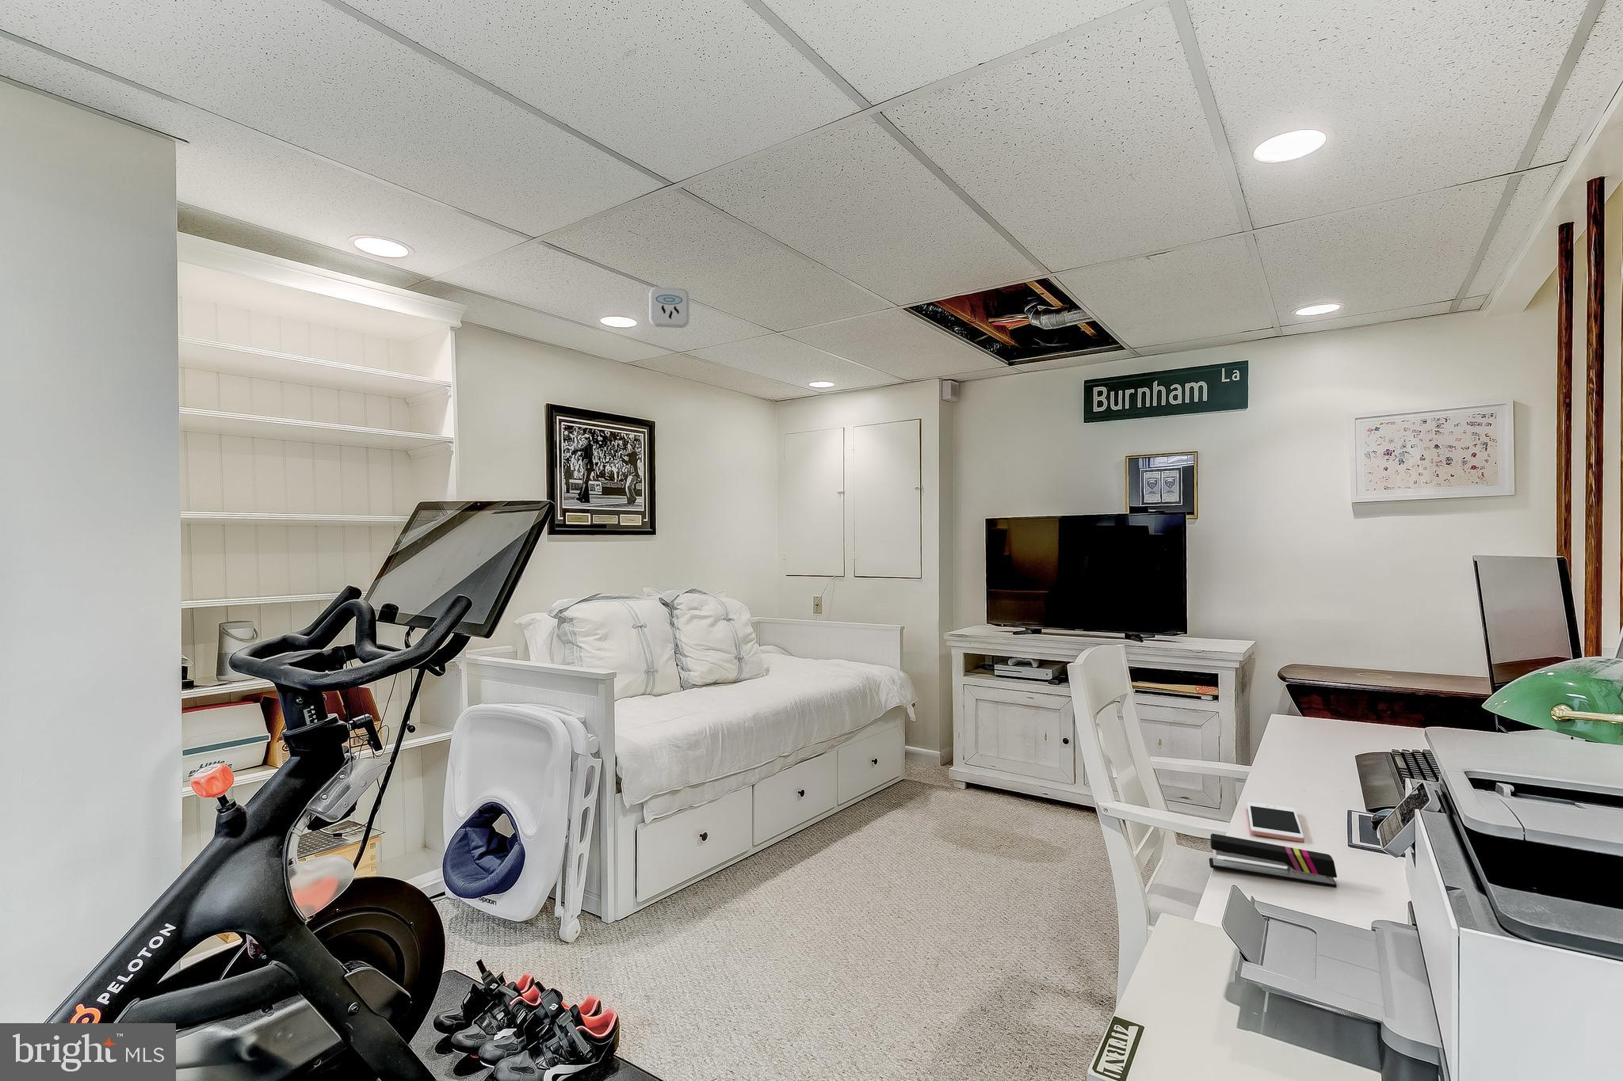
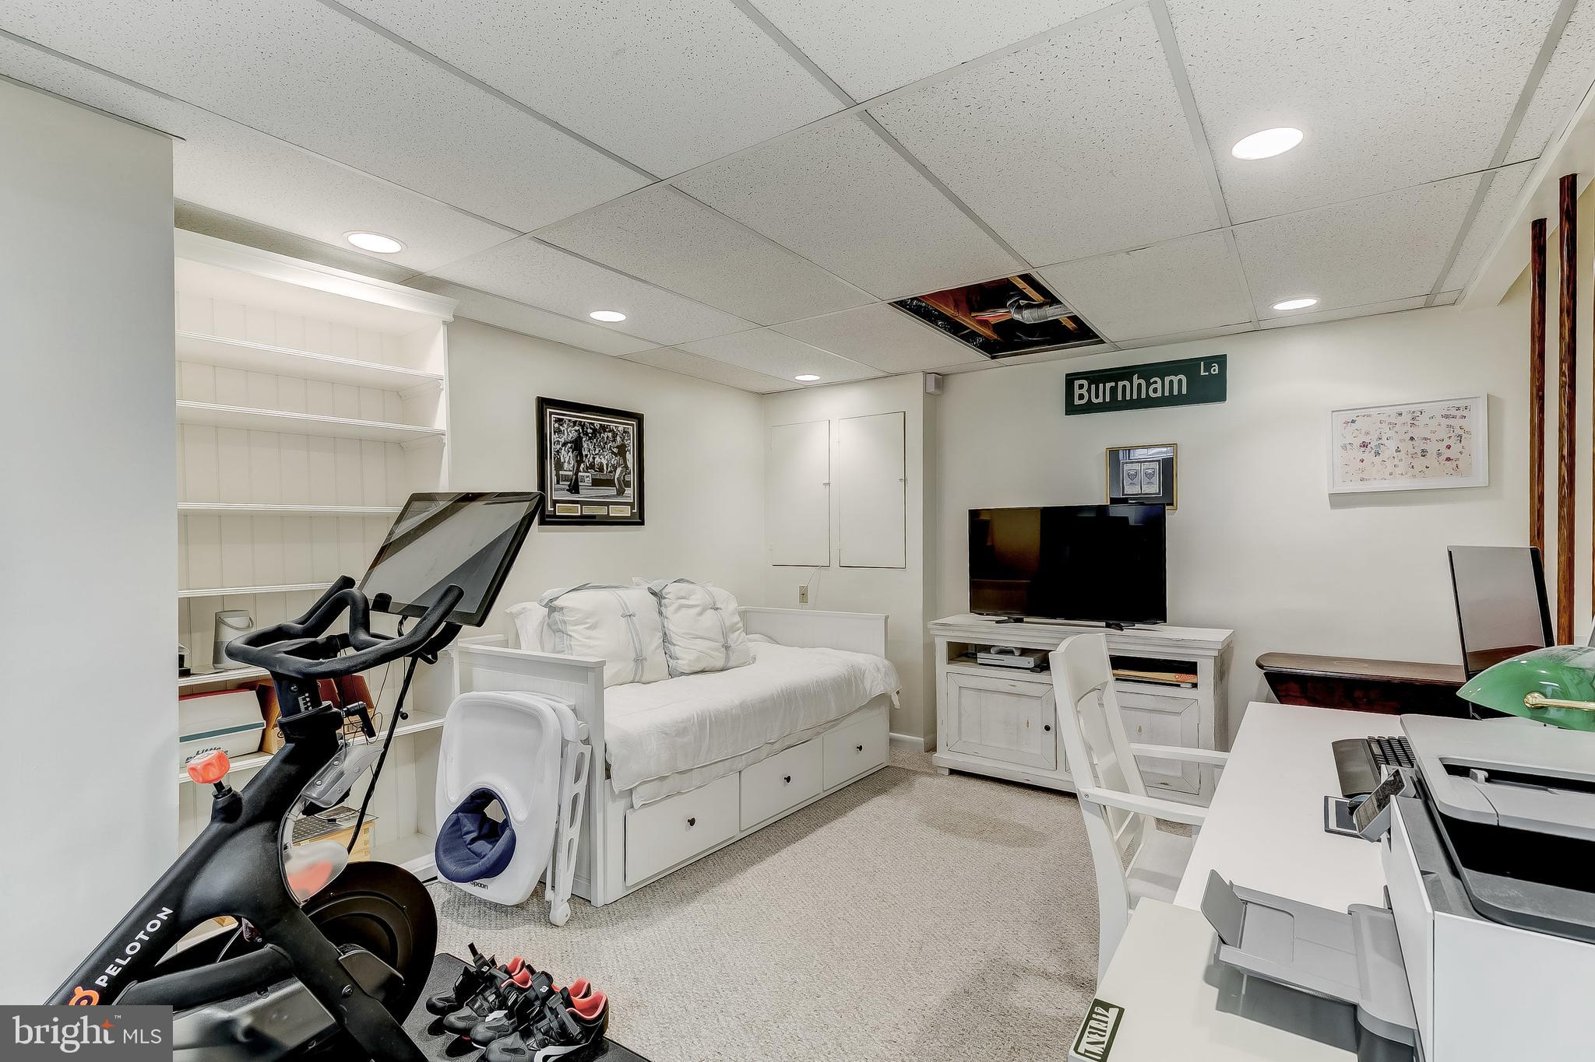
- smoke detector (669, 308)
- stapler (1271, 859)
- cell phone (1273, 820)
